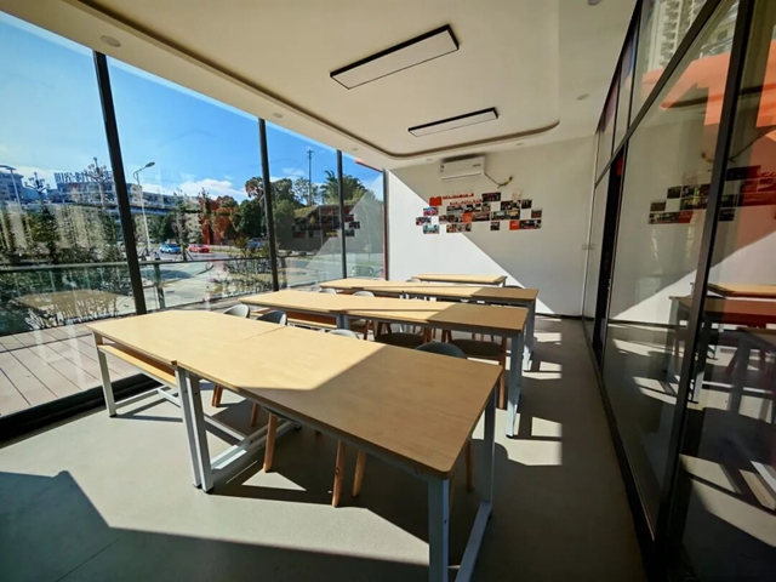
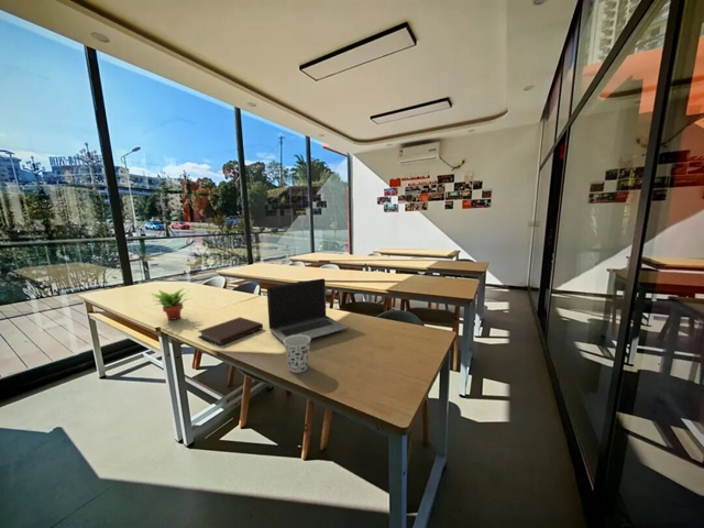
+ notebook (231, 330)
+ cup (297, 354)
+ laptop computer (307, 309)
+ succulent plant (170, 304)
